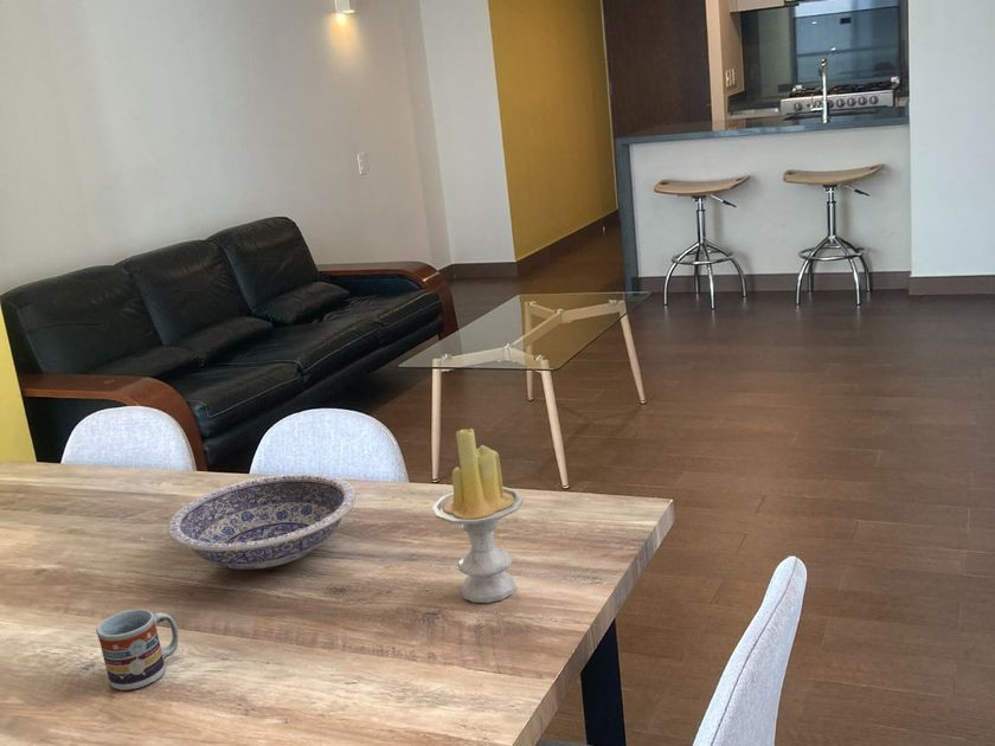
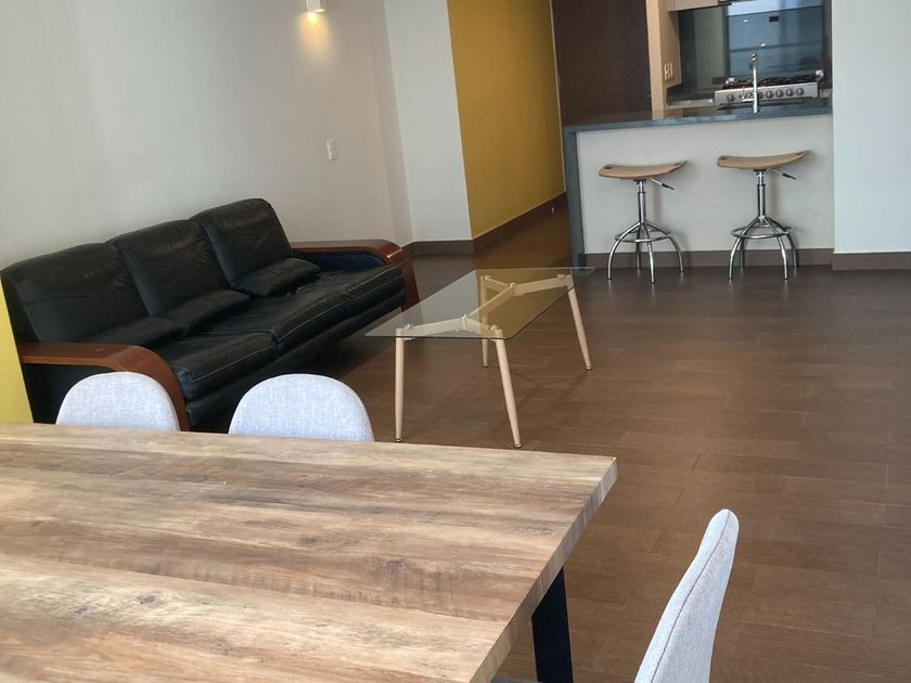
- bowl (267, 530)
- candle (479, 508)
- cup (141, 644)
